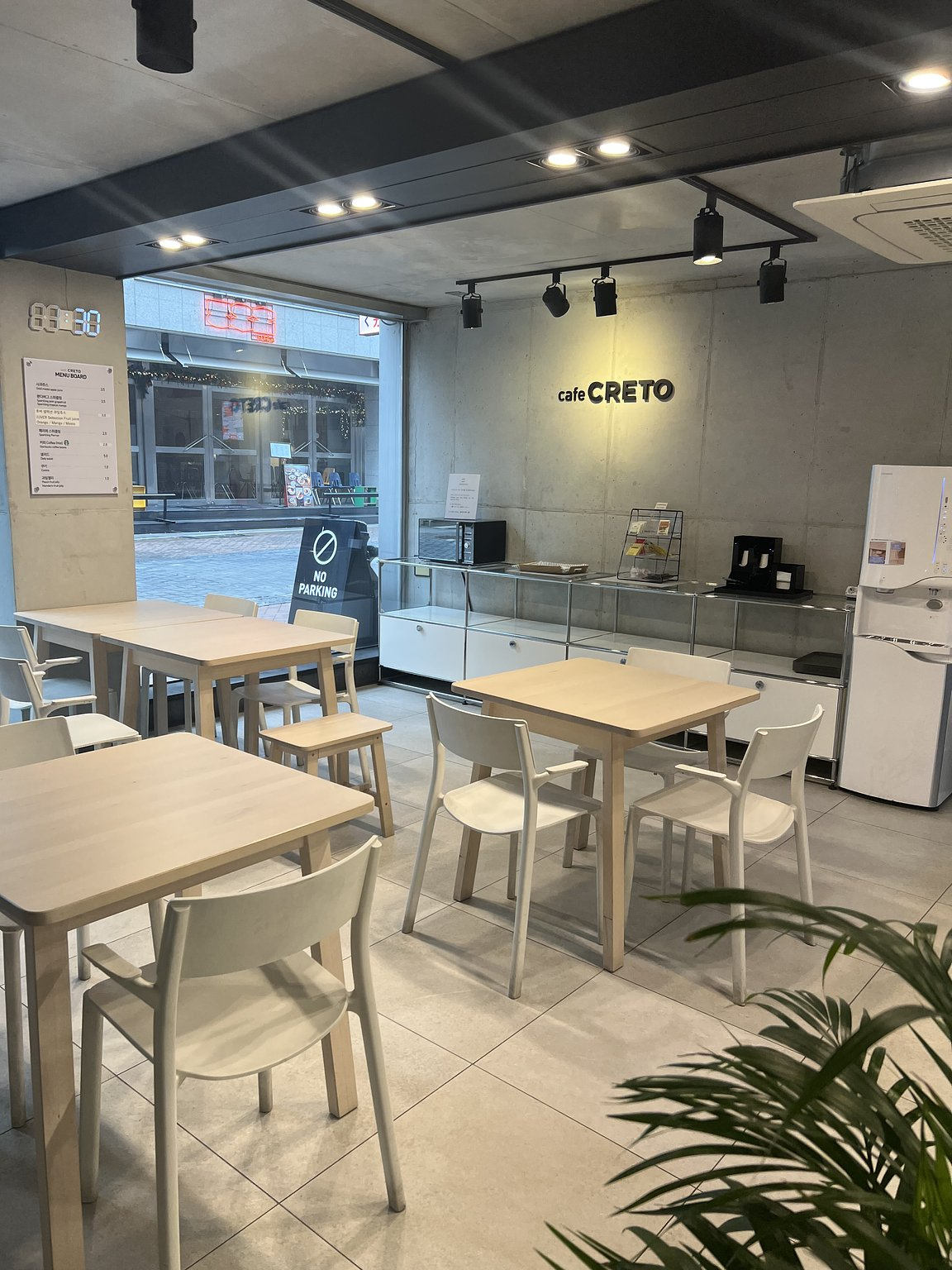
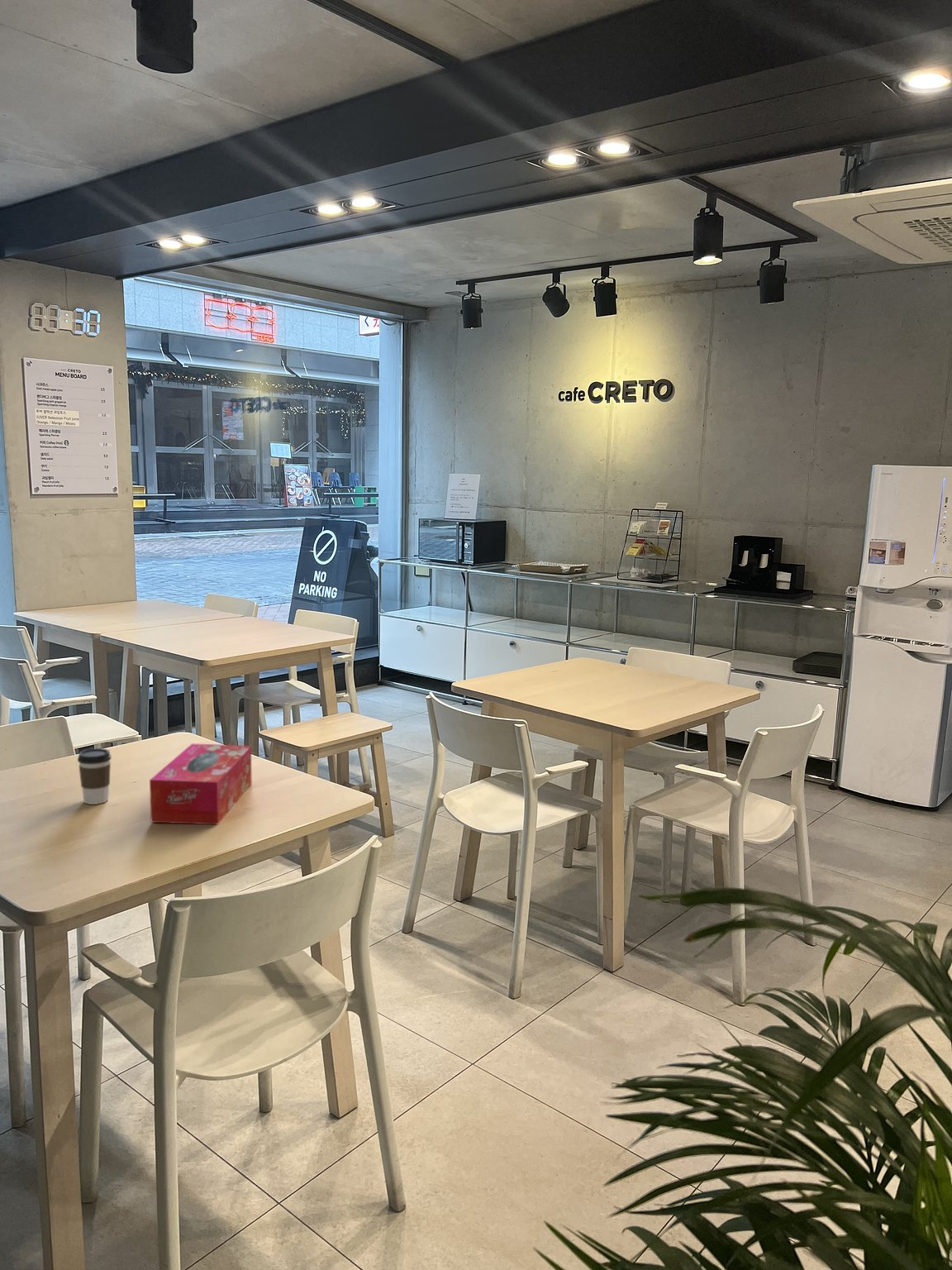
+ coffee cup (95, 776)
+ tissue box (203, 781)
